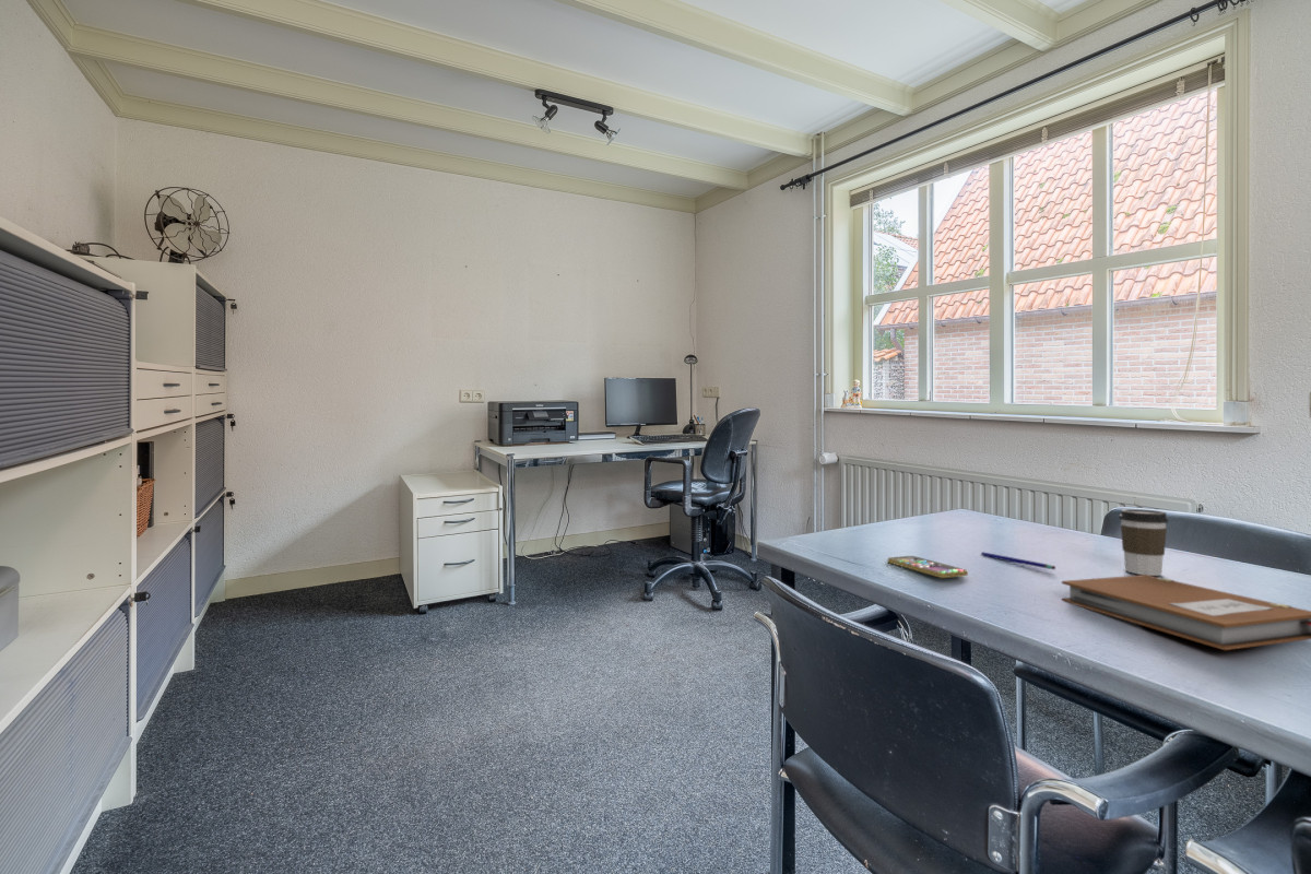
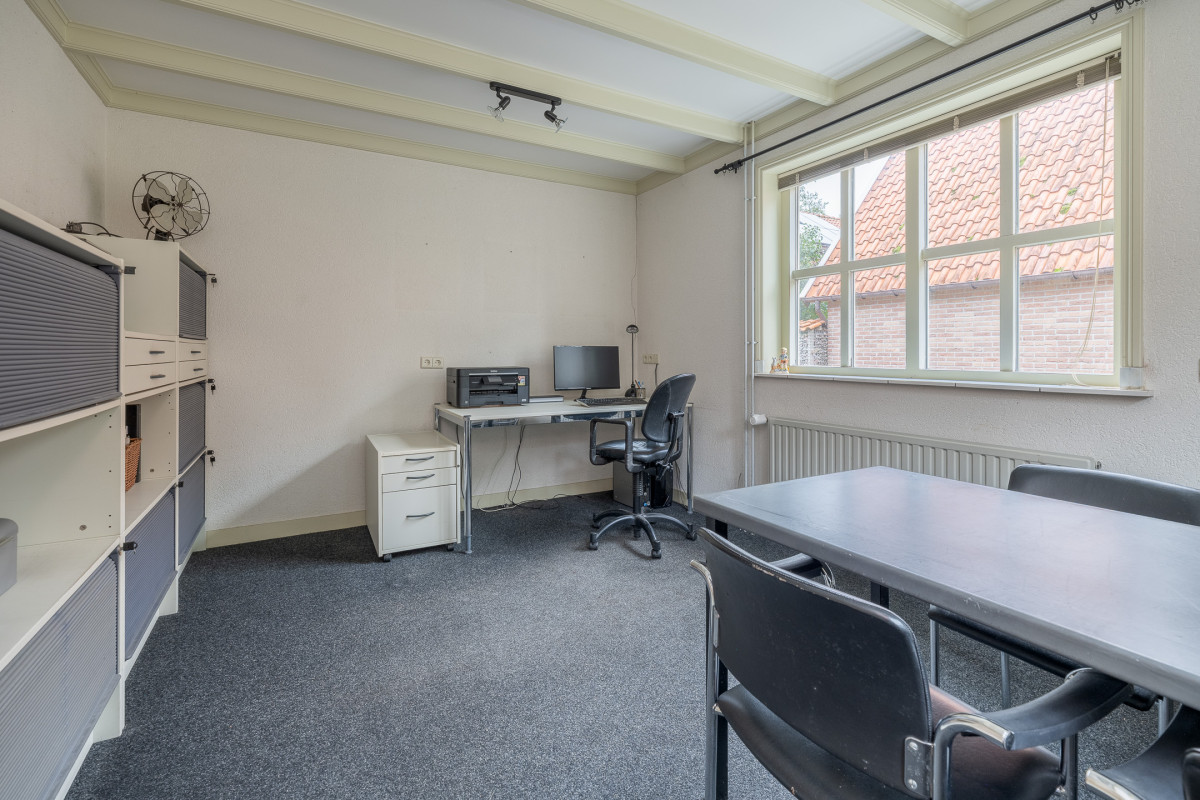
- smartphone (925, 566)
- coffee cup (1143, 541)
- pen (1016, 560)
- notebook (1186, 607)
